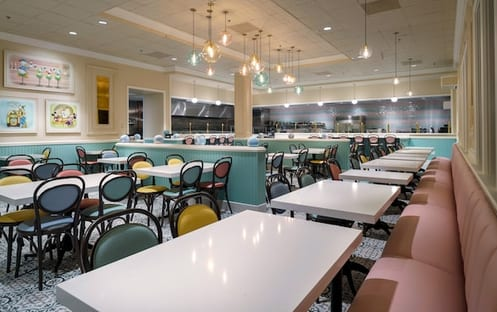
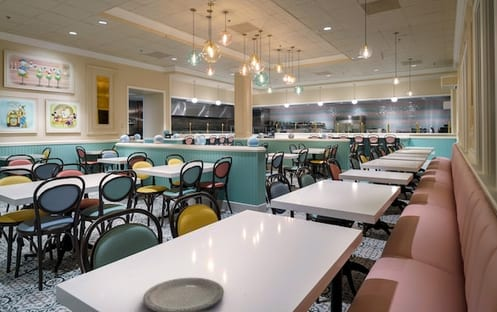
+ plate (184, 294)
